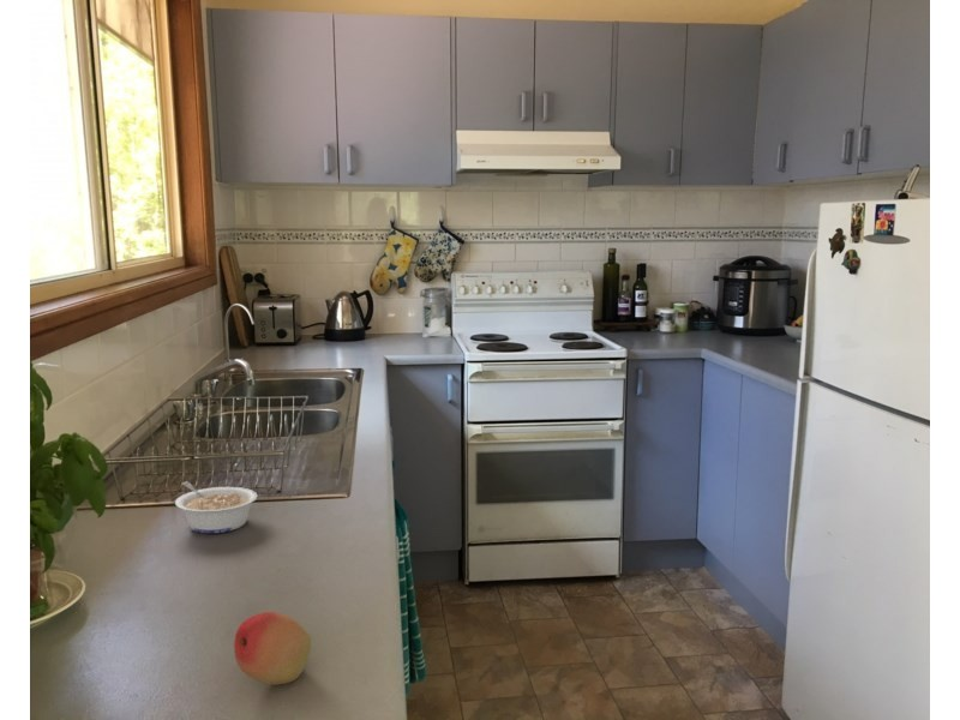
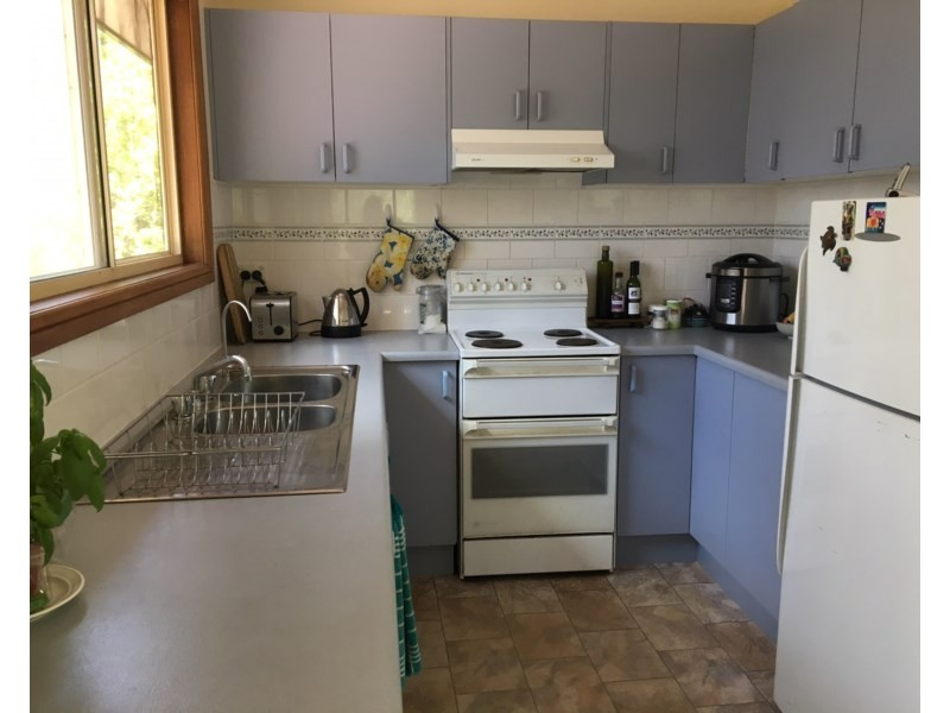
- legume (214, 508)
- fruit (270, 647)
